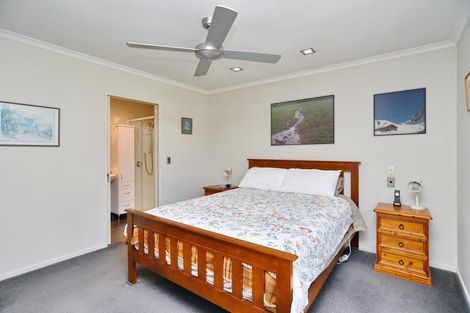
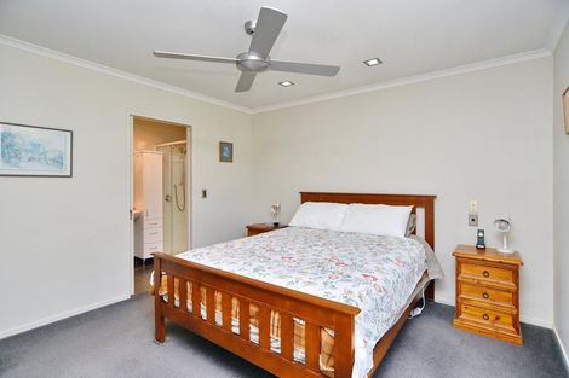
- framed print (398, 113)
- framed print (300, 122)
